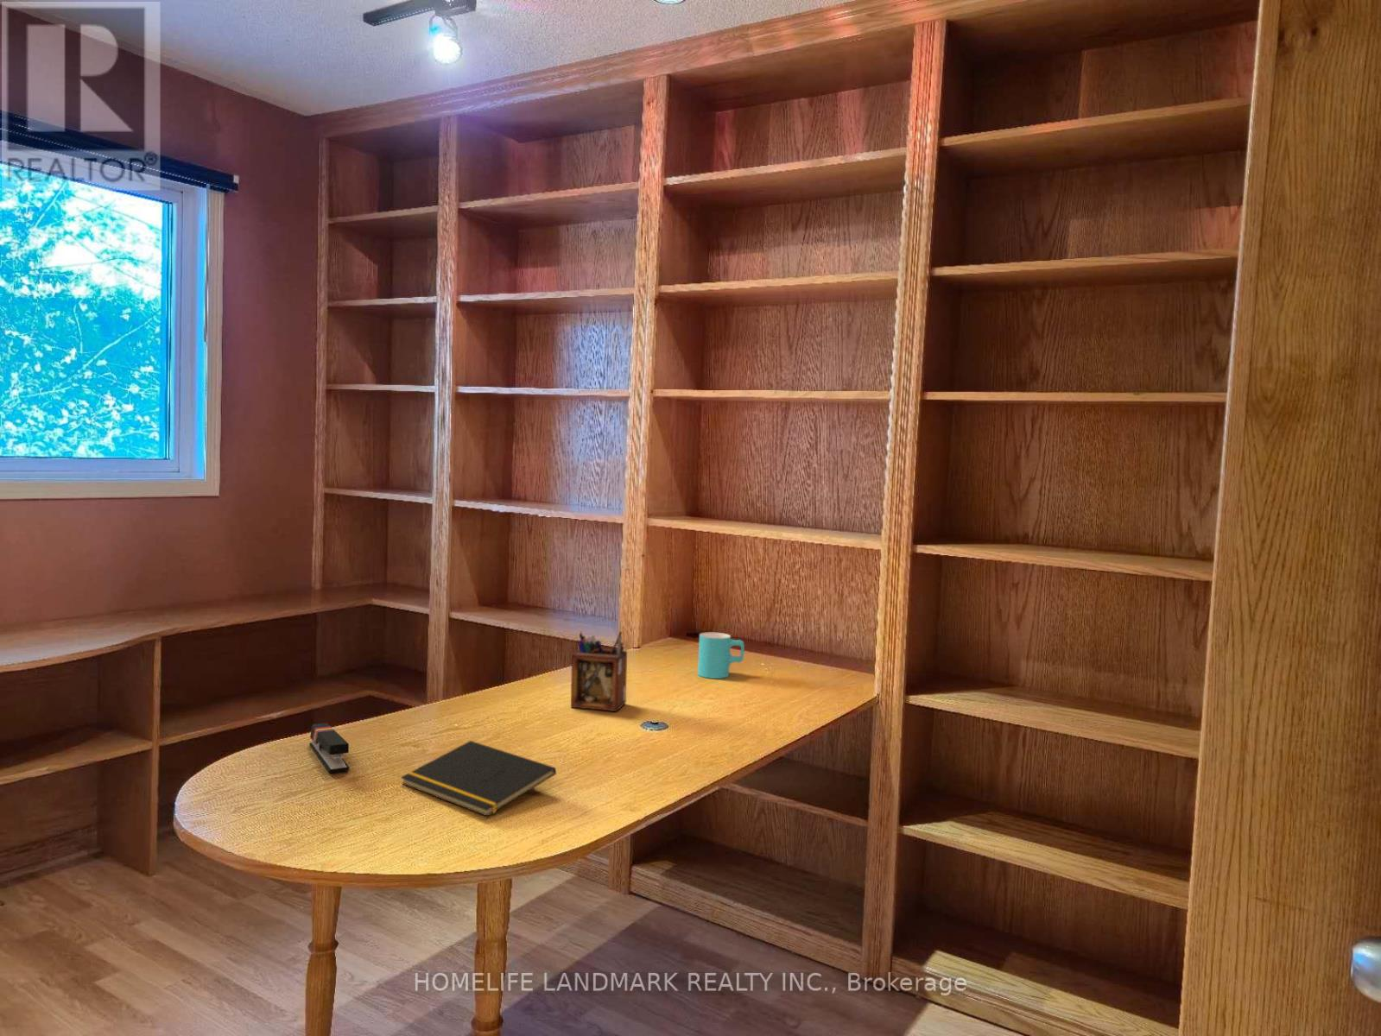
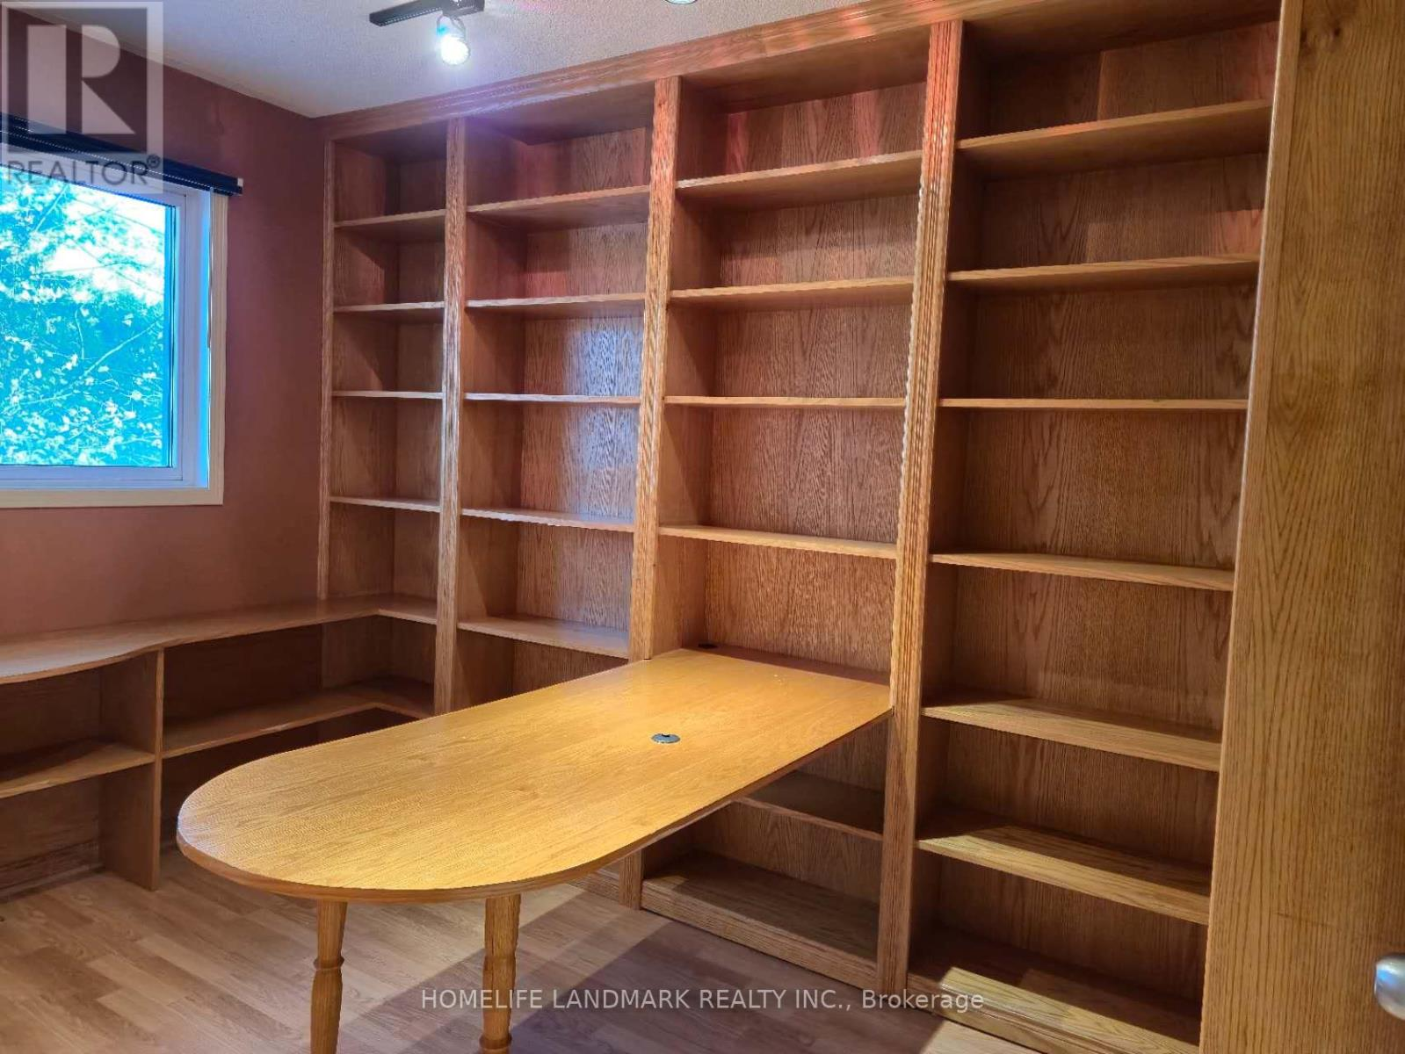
- desk organizer (600, 668)
- cup (719, 655)
- stapler (329, 744)
- notepad (478, 775)
